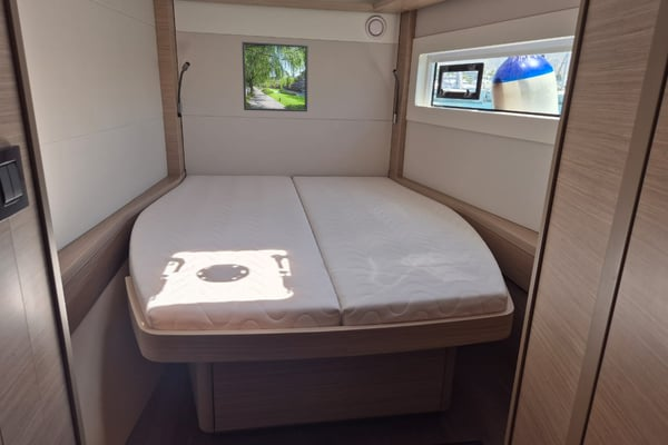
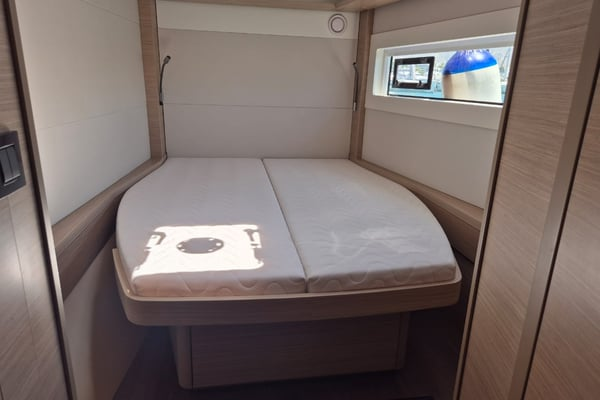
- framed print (275, 78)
